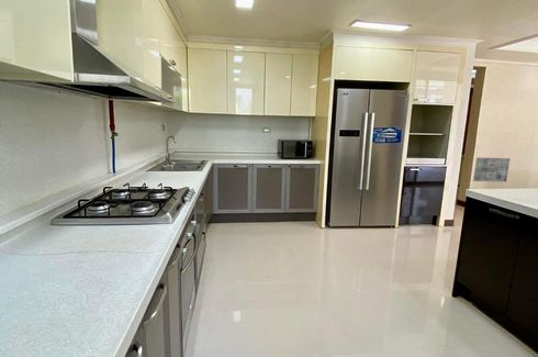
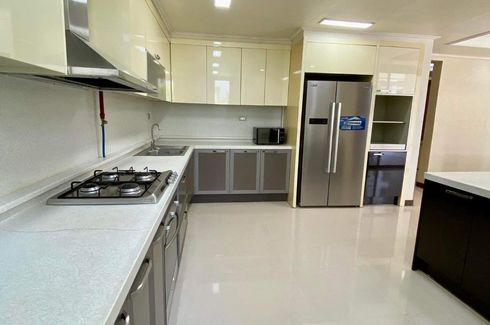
- wall art (491, 169)
